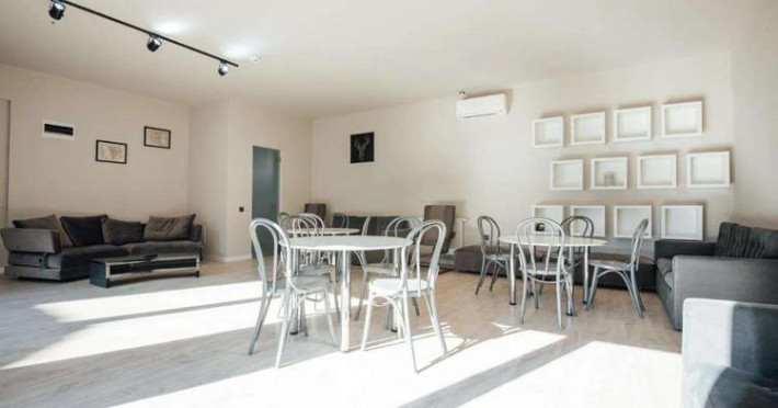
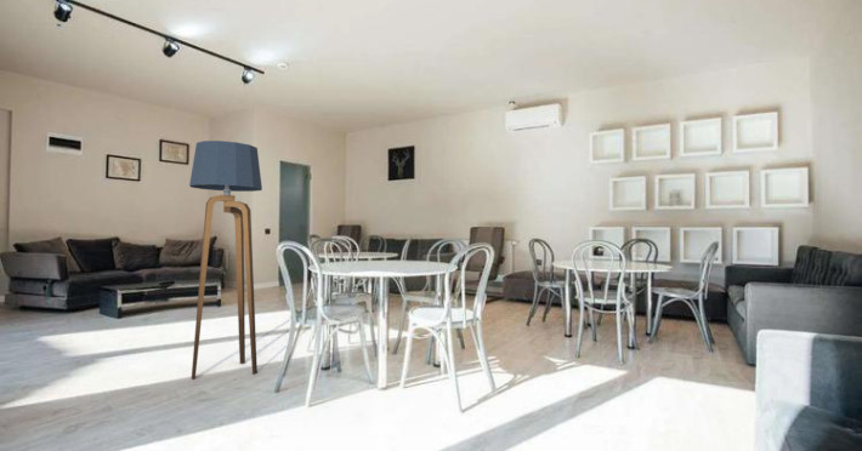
+ floor lamp (236, 256)
